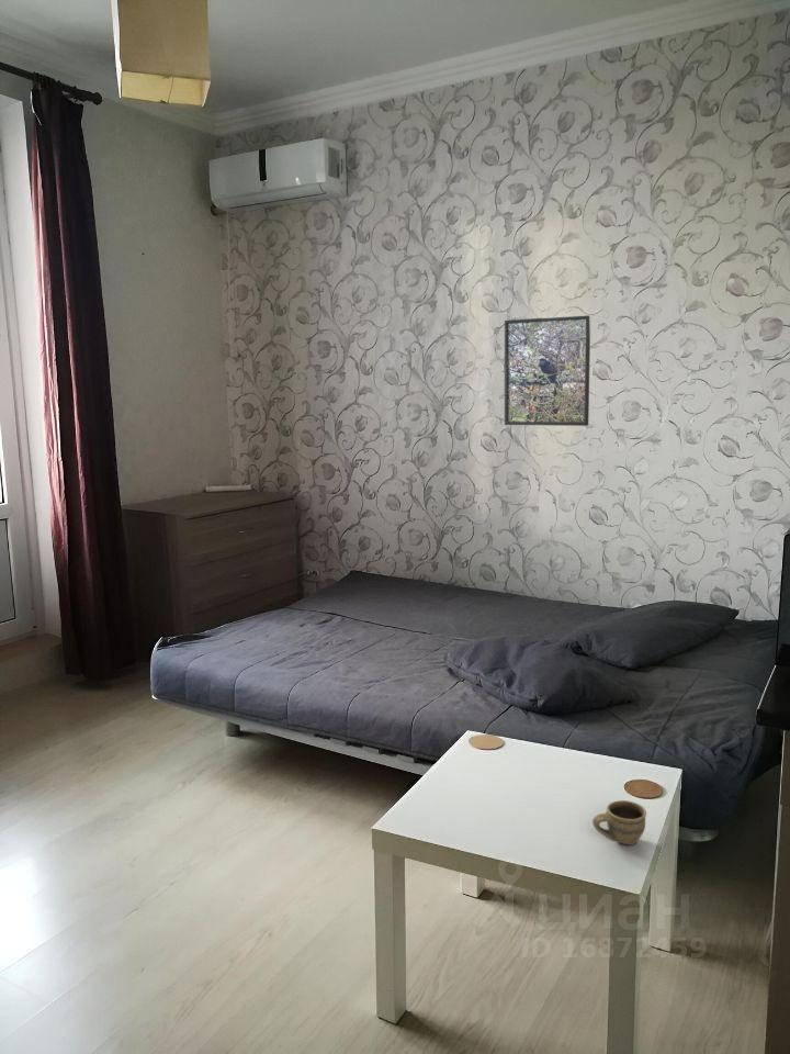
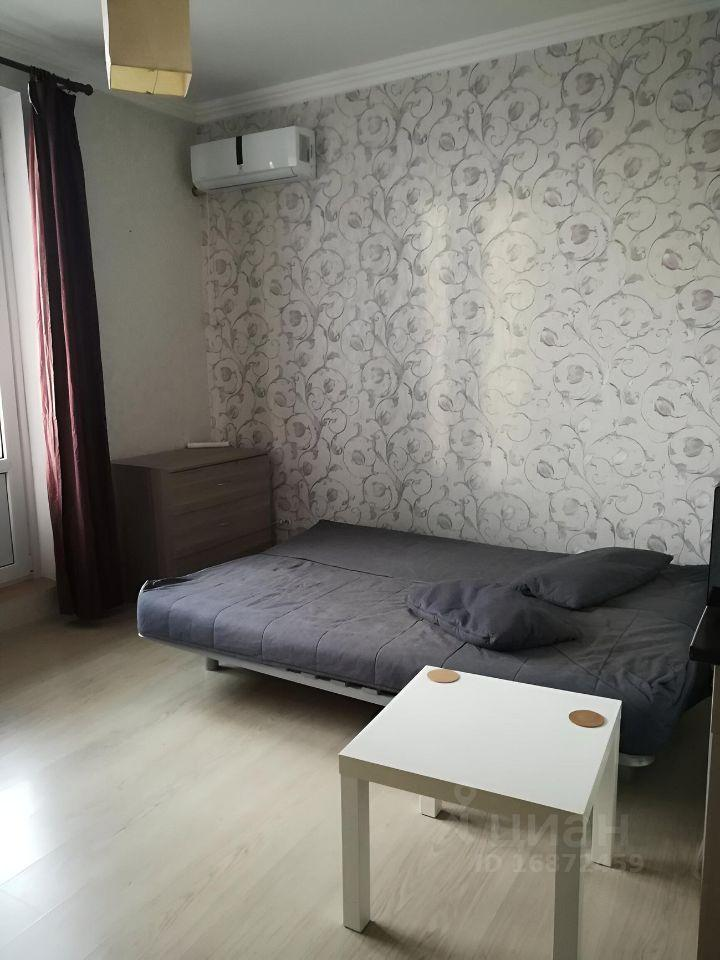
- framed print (545, 372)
- cup (618, 823)
